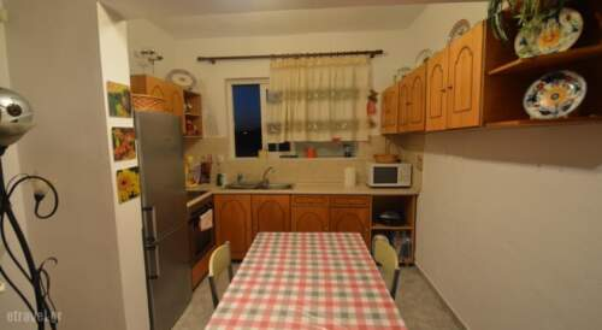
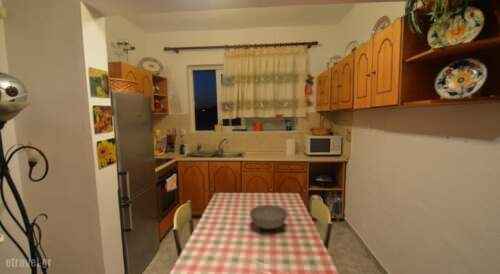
+ bowl (268, 218)
